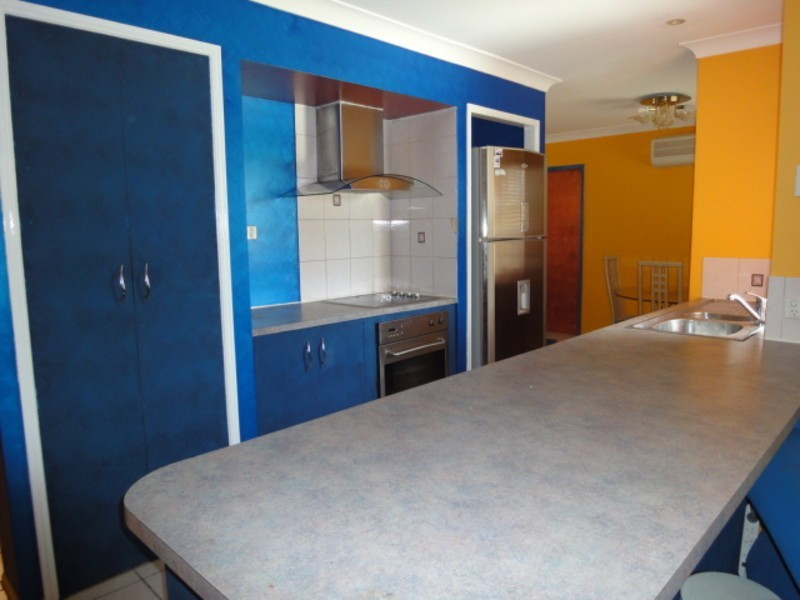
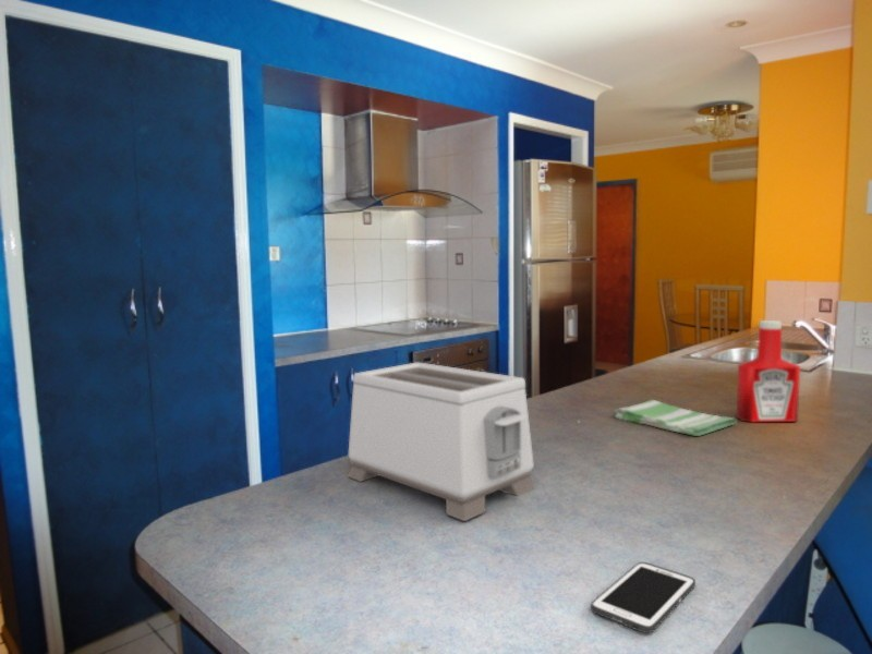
+ dish towel (673, 415)
+ cell phone (644, 594)
+ soap bottle (768, 370)
+ toaster (443, 431)
